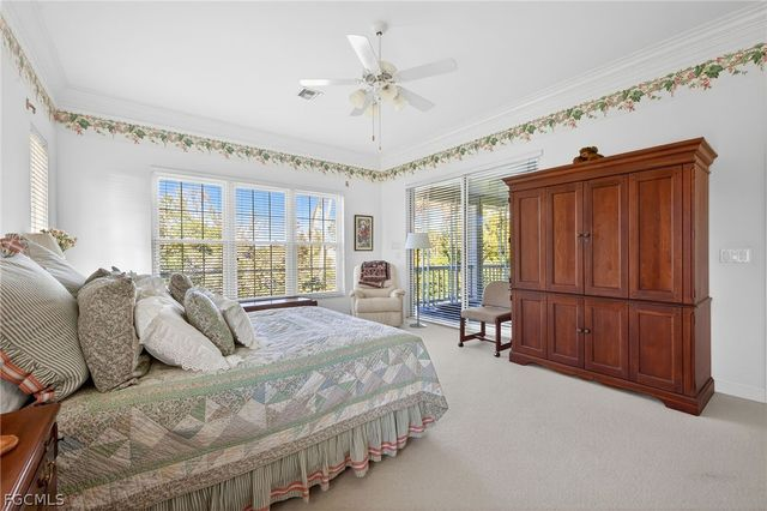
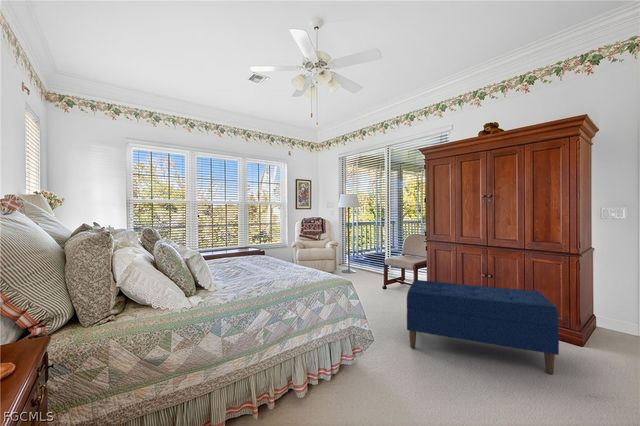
+ bench (473, 319)
